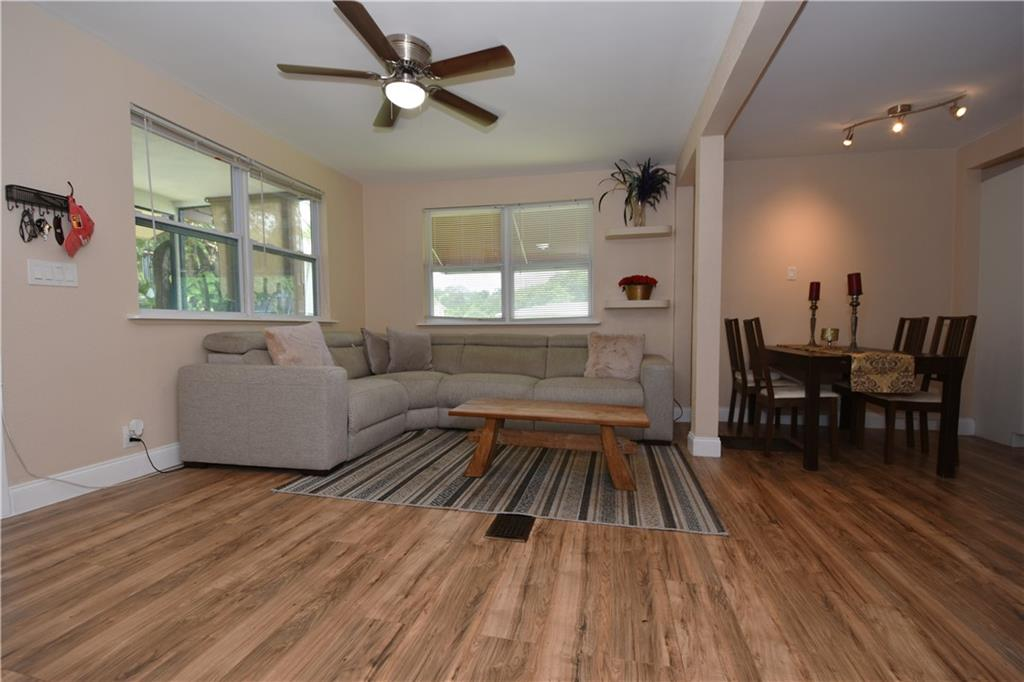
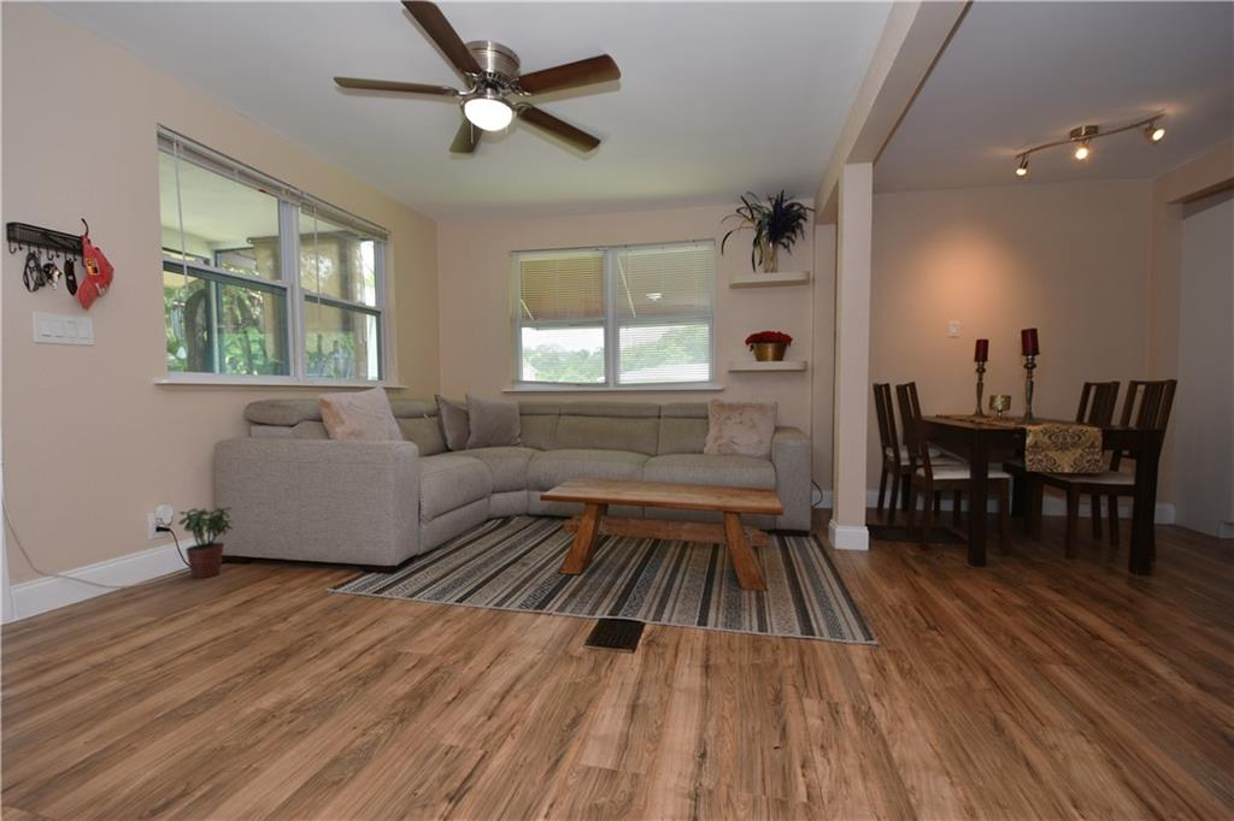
+ potted plant (201, 539)
